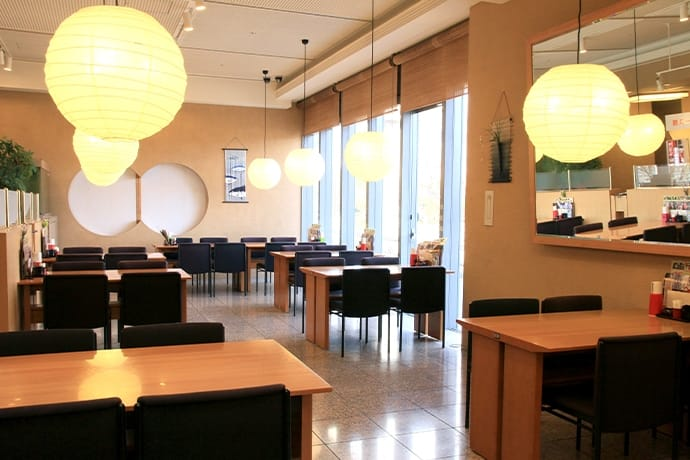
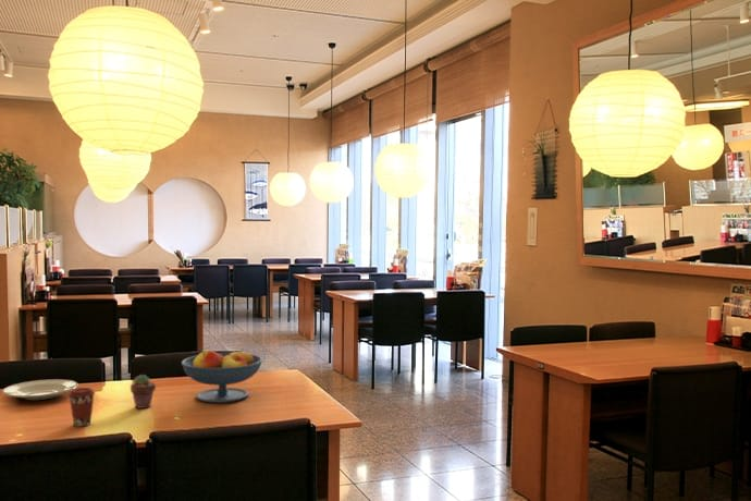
+ potted succulent (143, 390)
+ plate (40, 391)
+ coffee cup (82, 406)
+ fruit bowl (222, 371)
